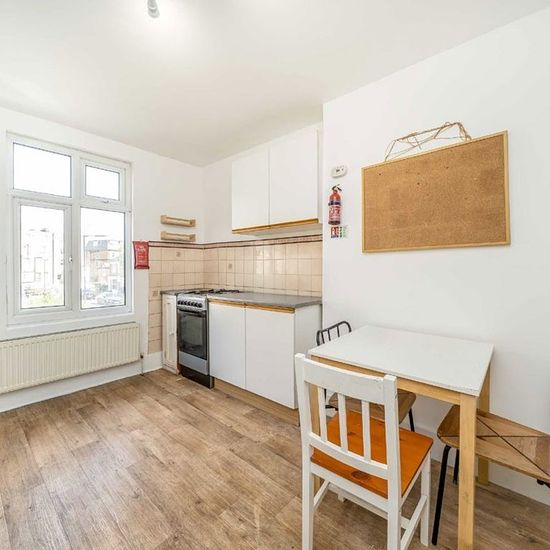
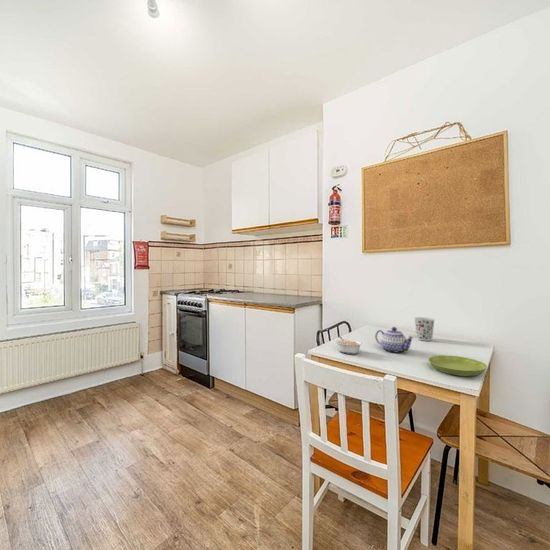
+ saucer (456, 365)
+ cup (424, 329)
+ teapot (393, 338)
+ legume (347, 345)
